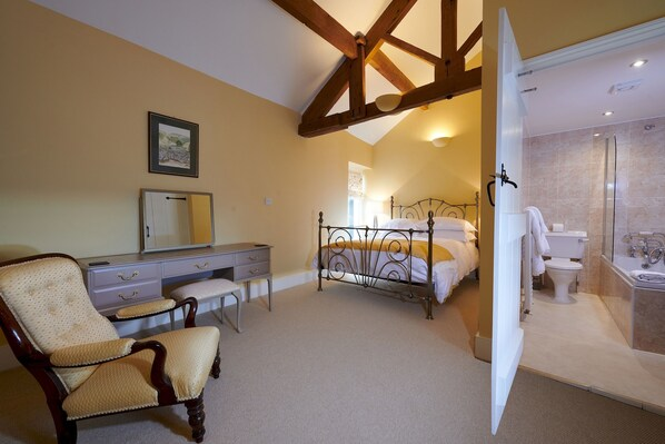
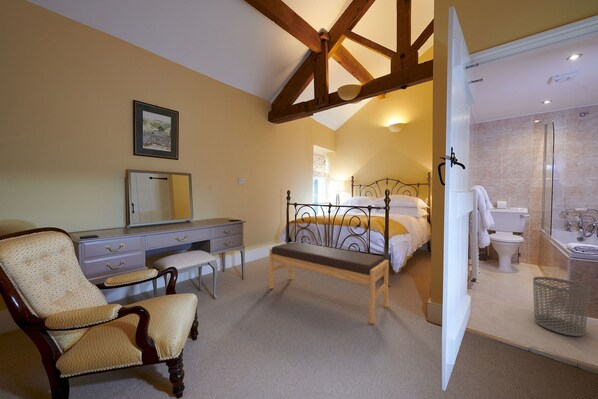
+ bench (323, 273)
+ waste bin (559, 305)
